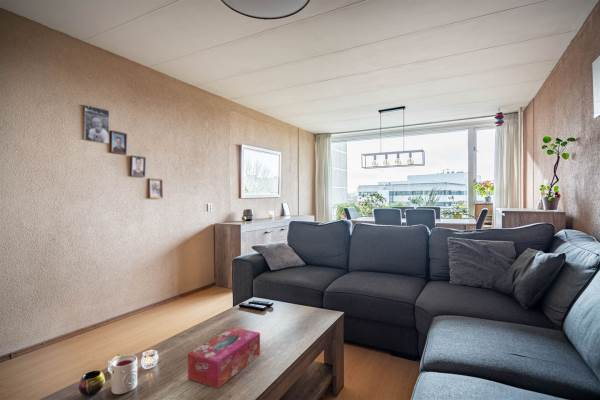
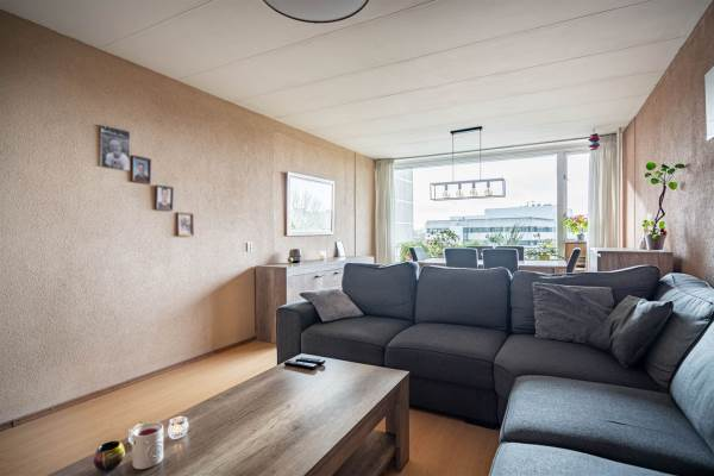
- tissue box (226, 354)
